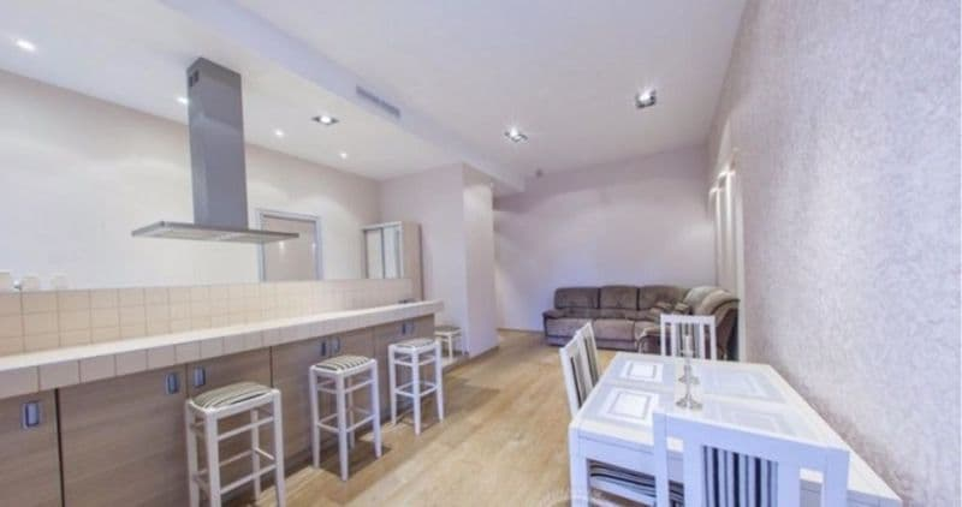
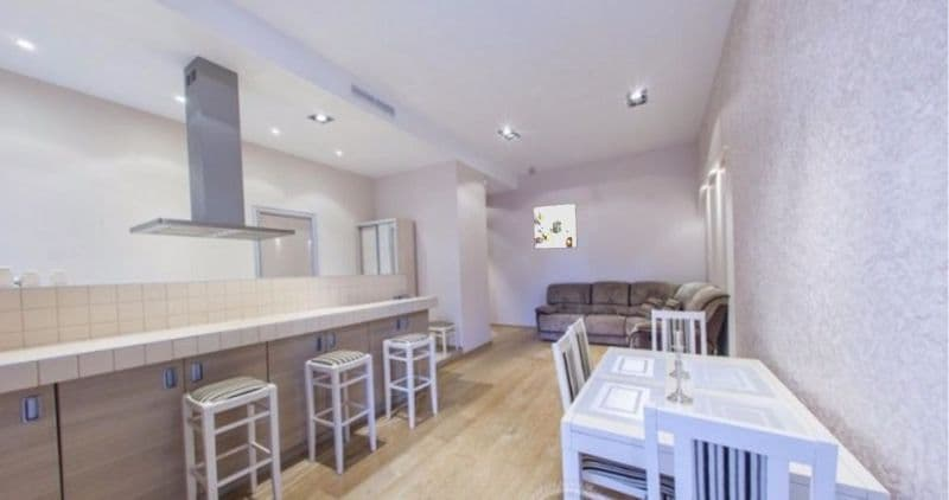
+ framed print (554, 226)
